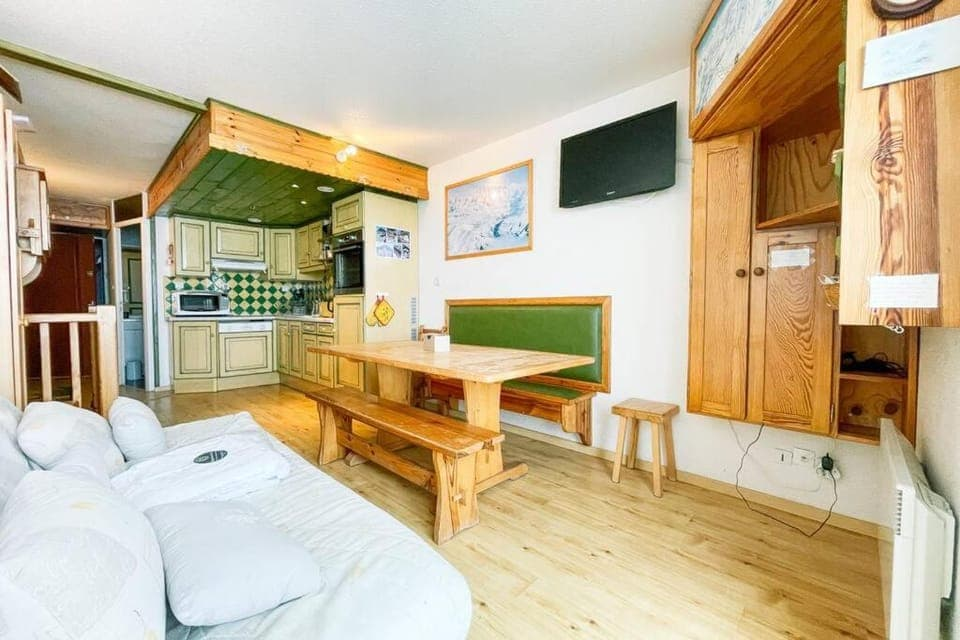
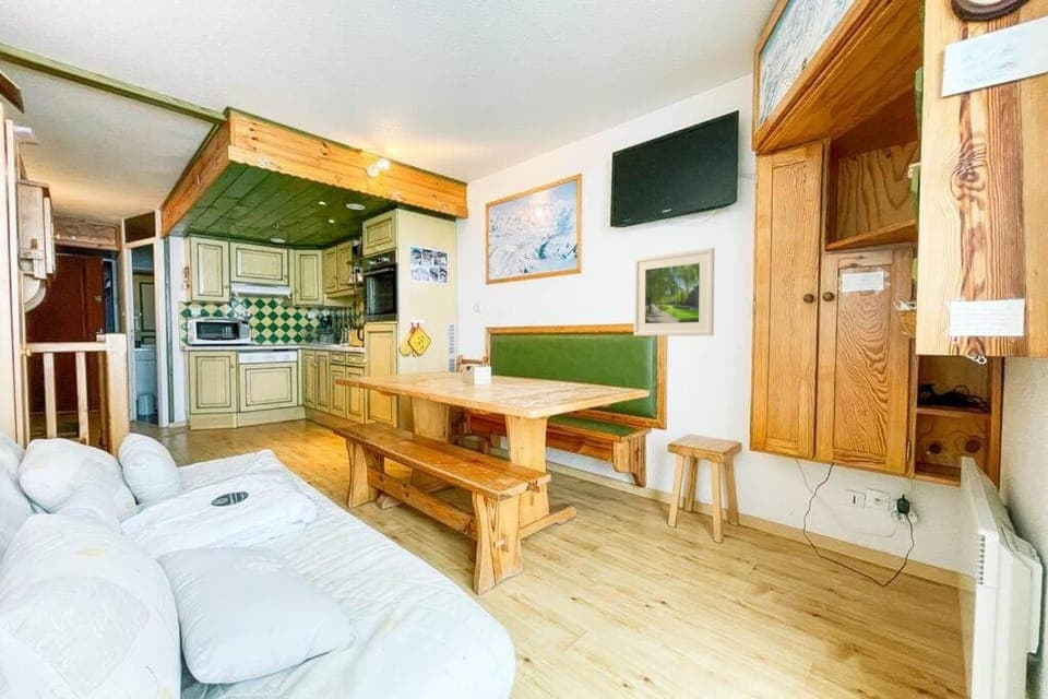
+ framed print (671, 294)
